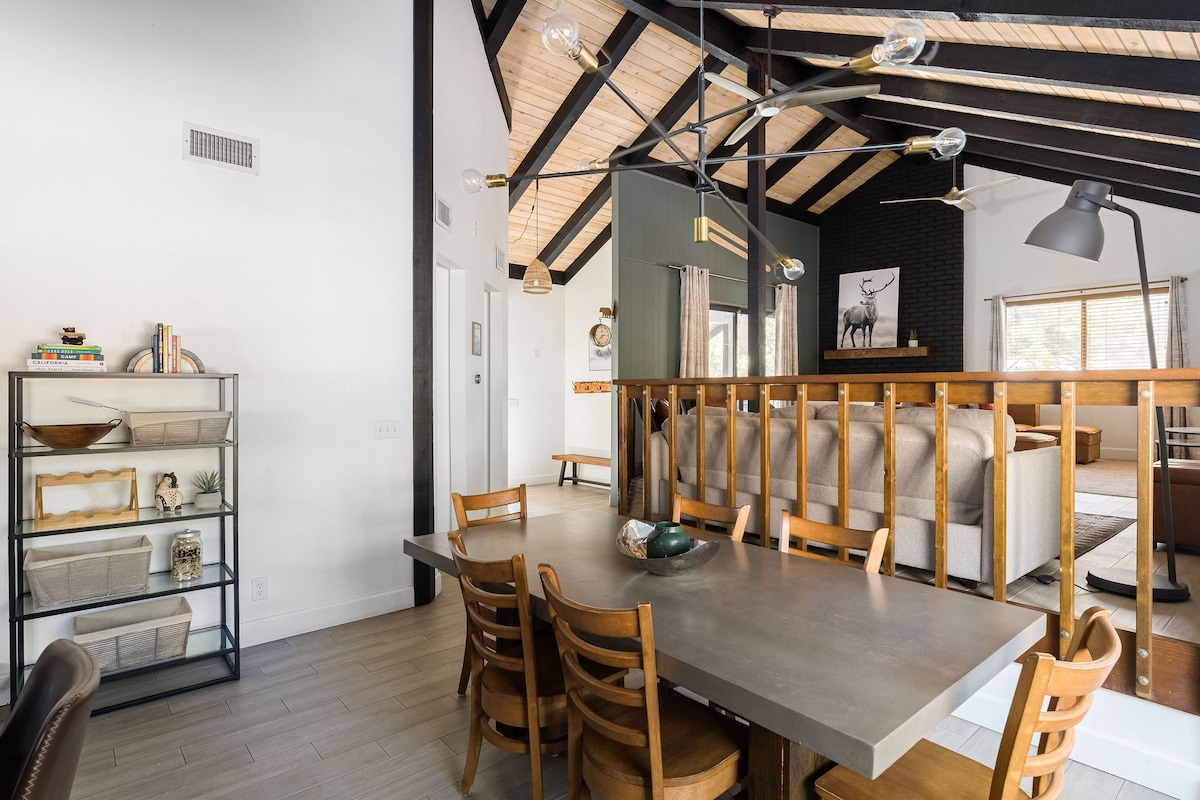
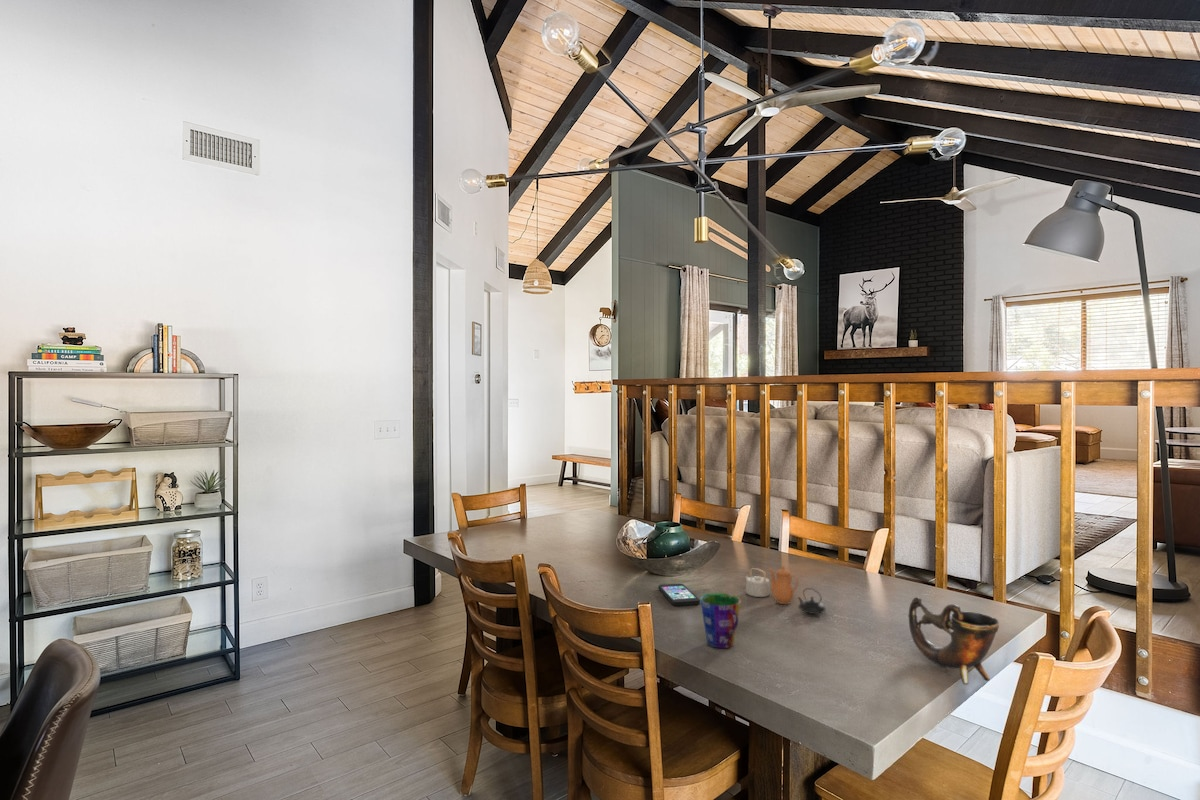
+ smartphone (678, 594)
+ cup (948, 633)
+ cup (723, 623)
+ teapot (781, 583)
